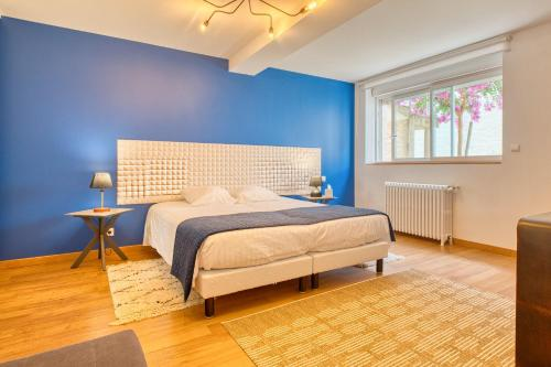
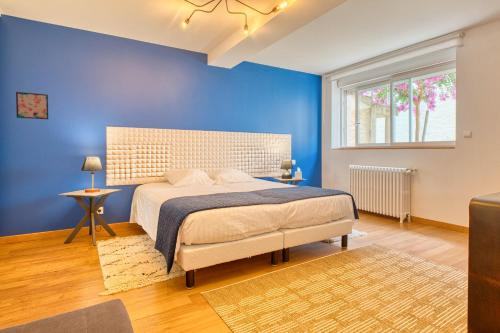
+ wall art (32, 105)
